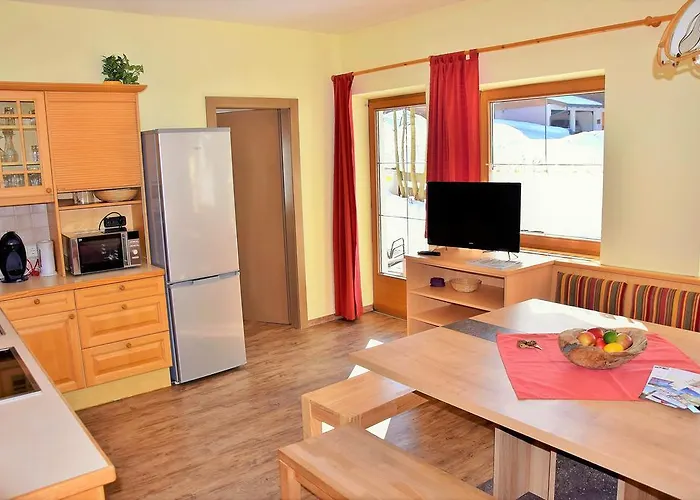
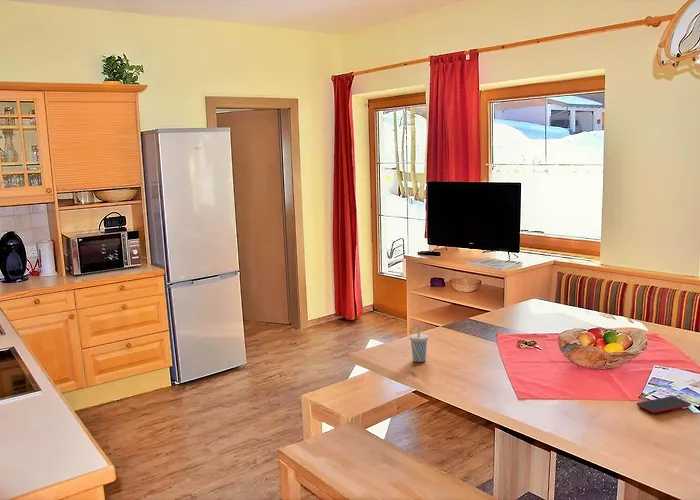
+ smartphone (663, 404)
+ cup (418, 341)
